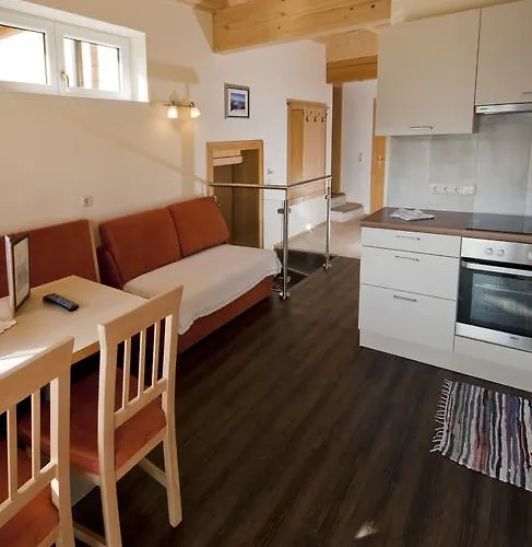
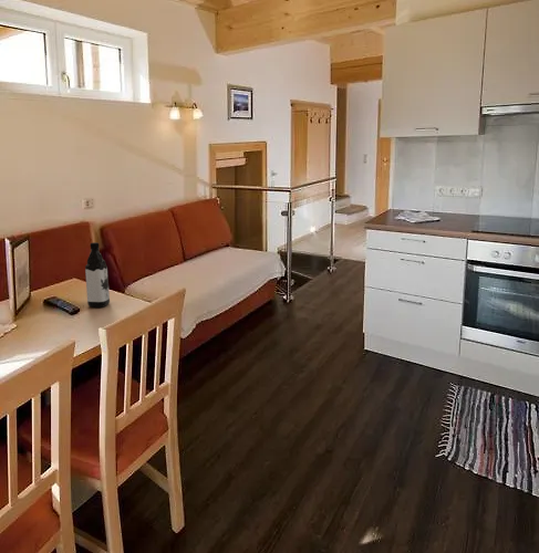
+ water bottle (96, 274)
